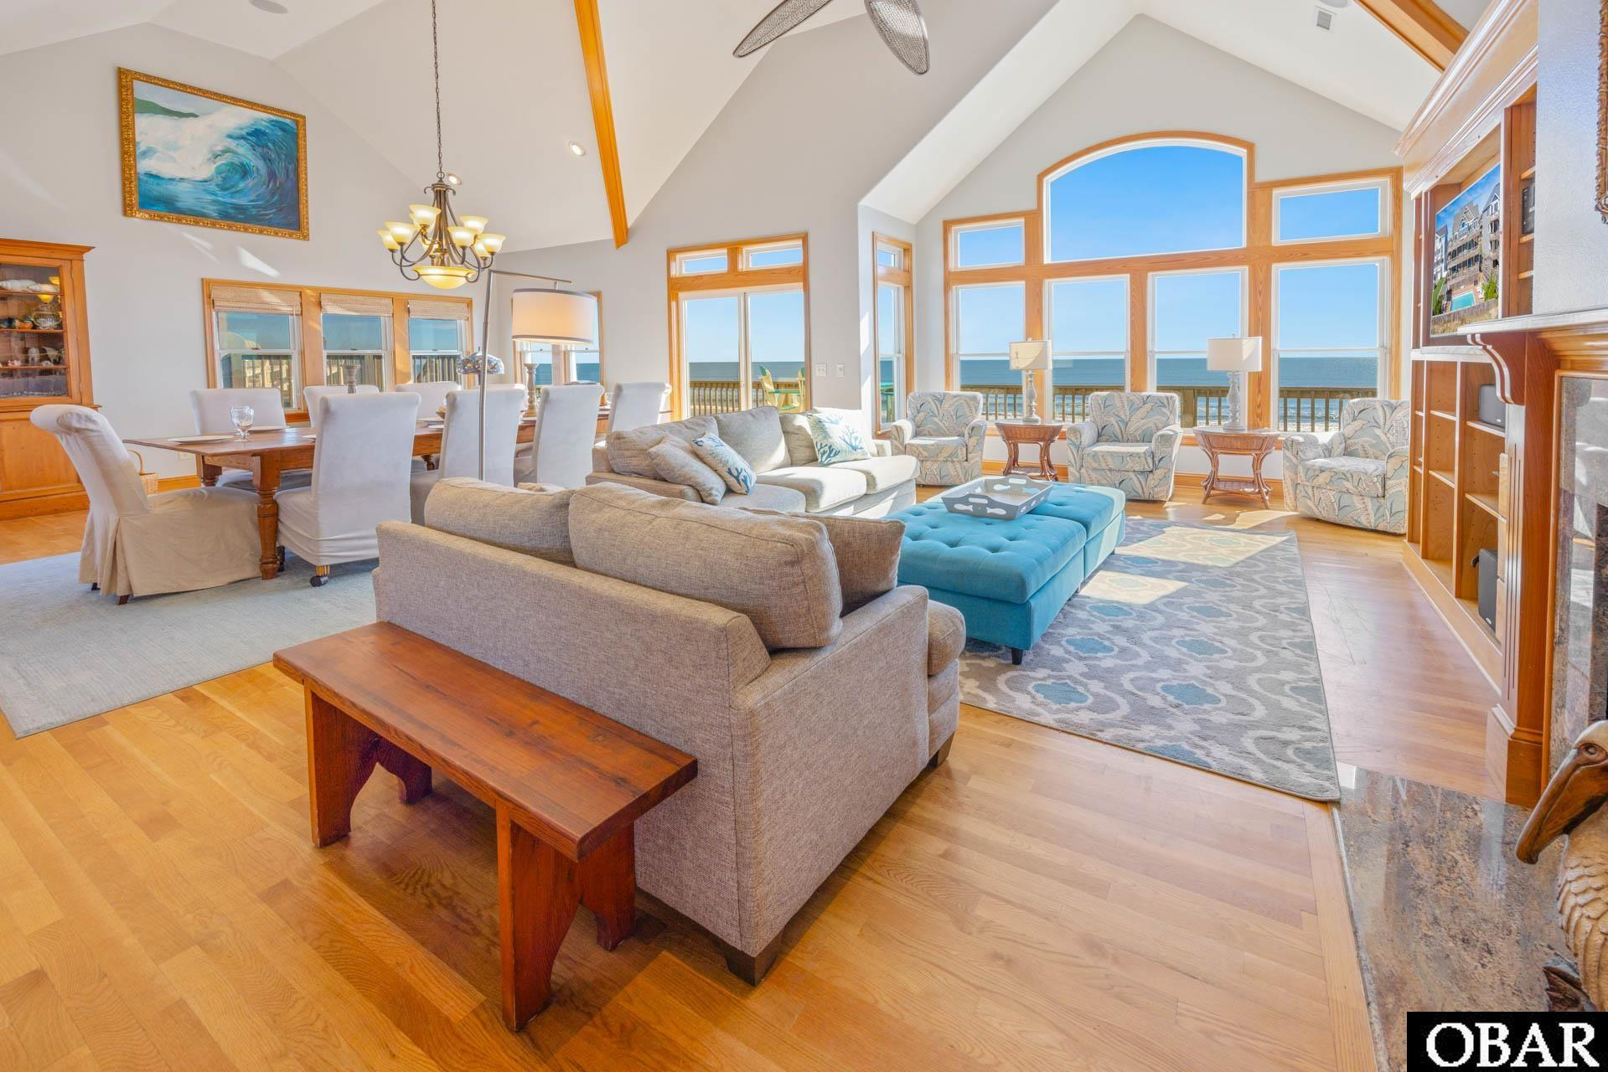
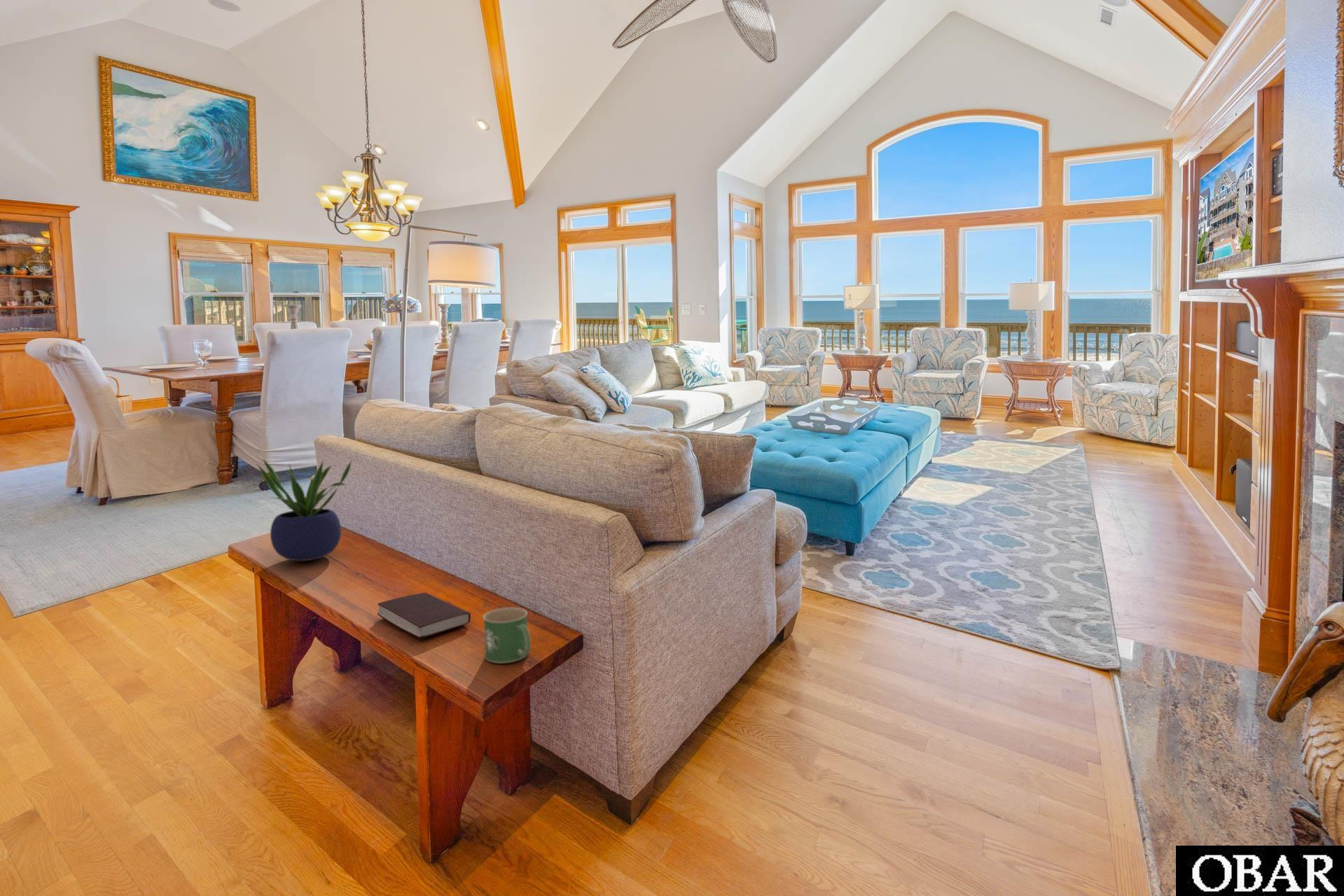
+ mug (511, 636)
+ potted plant (303, 507)
+ book (423, 612)
